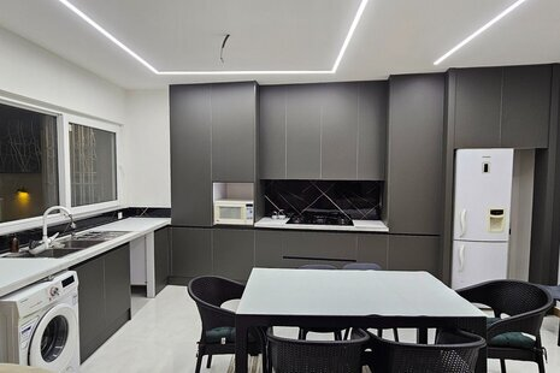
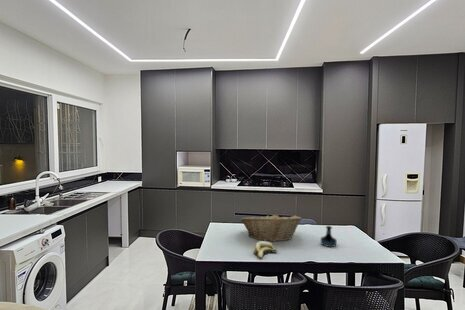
+ fruit basket (270, 223)
+ tequila bottle (328, 235)
+ banana (265, 248)
